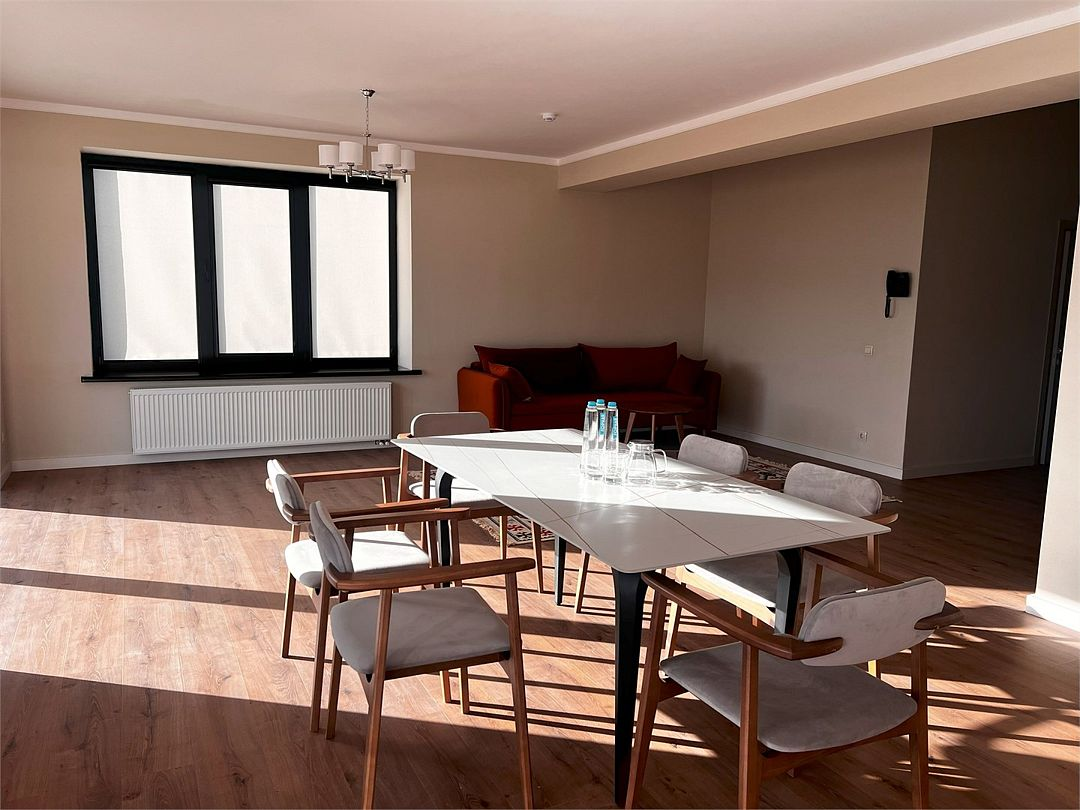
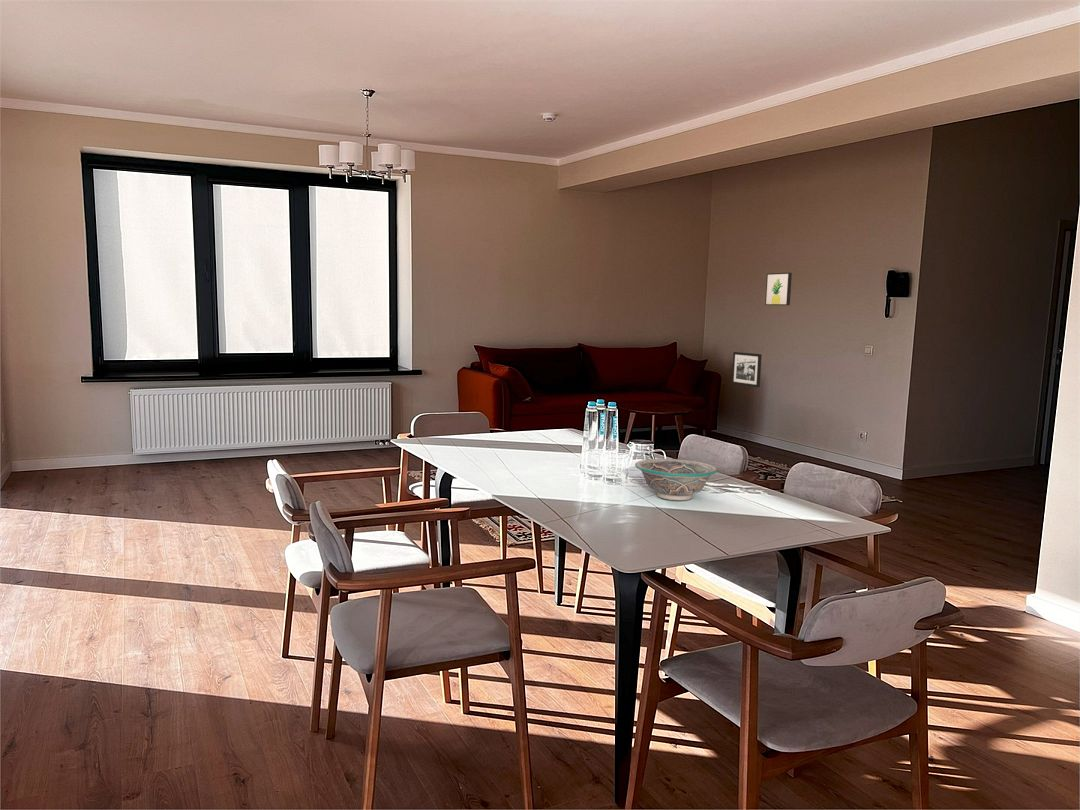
+ picture frame (746, 369)
+ bowl (675, 481)
+ wall art (778, 289)
